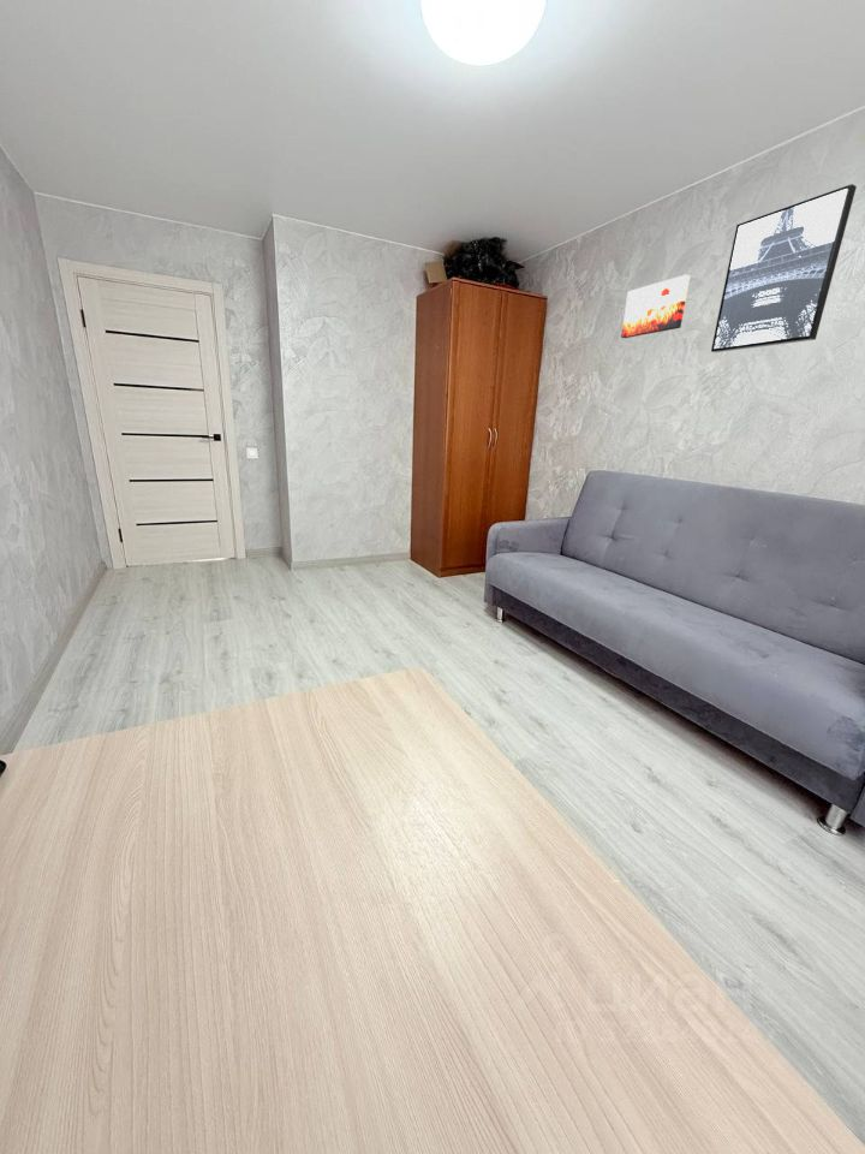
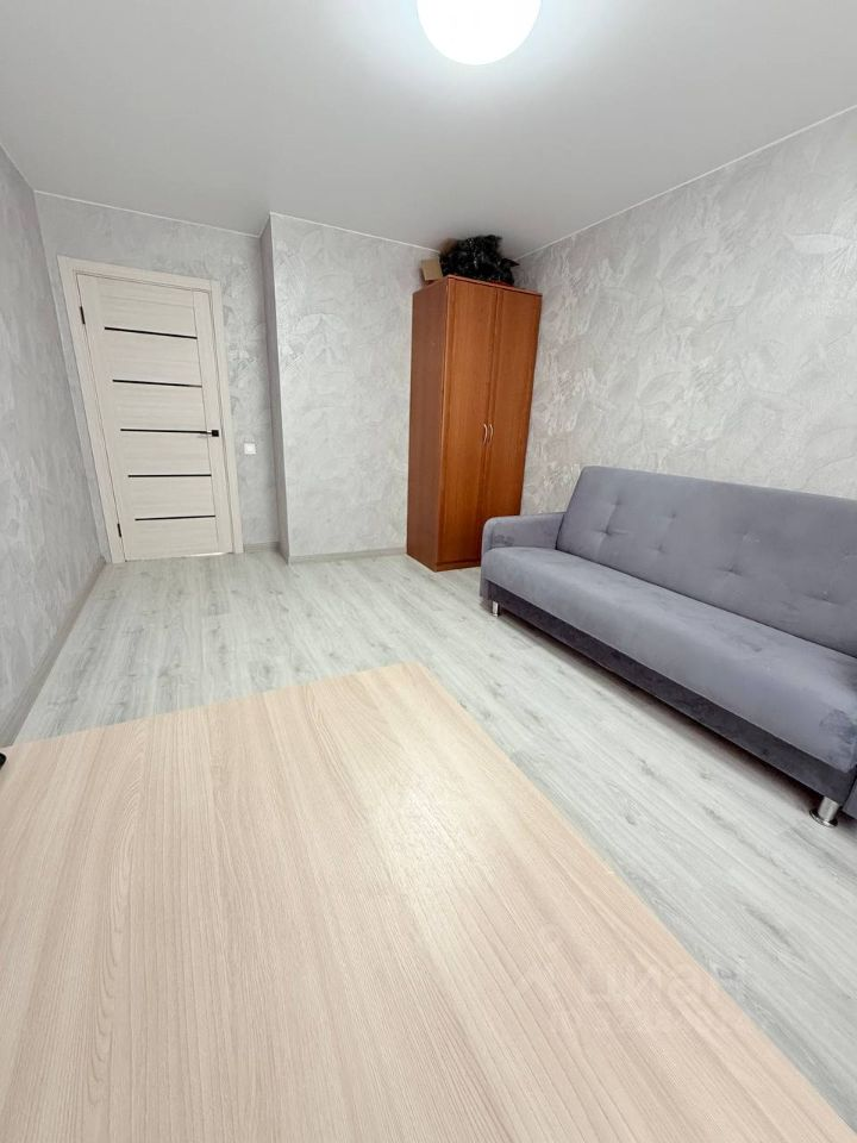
- wall art (774, 279)
- wall art (652, 308)
